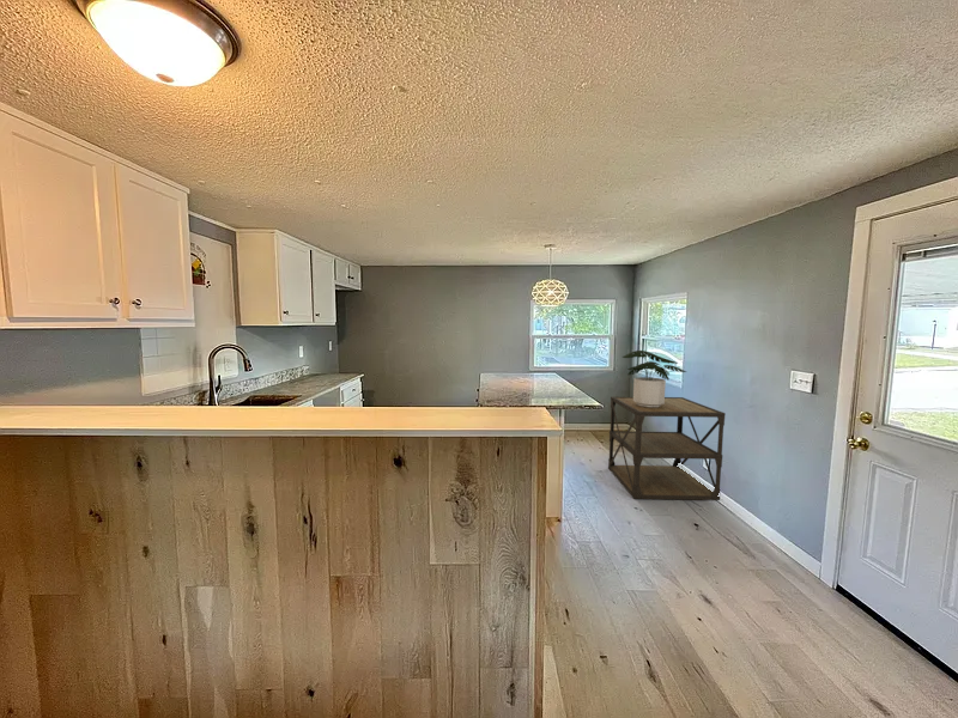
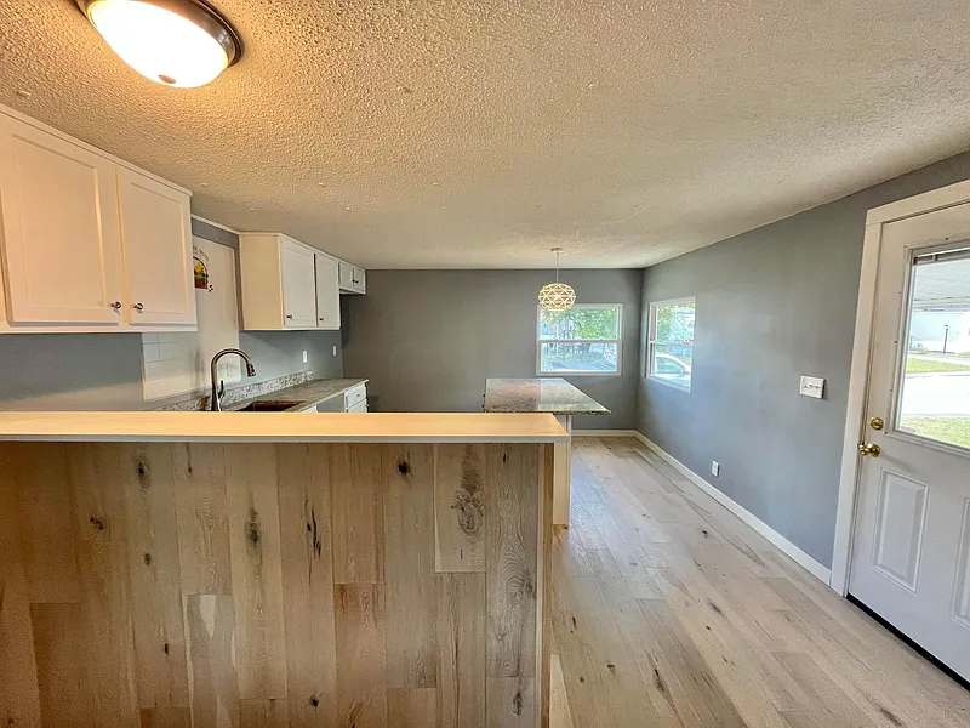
- potted plant (650, 377)
- shelving unit (660, 443)
